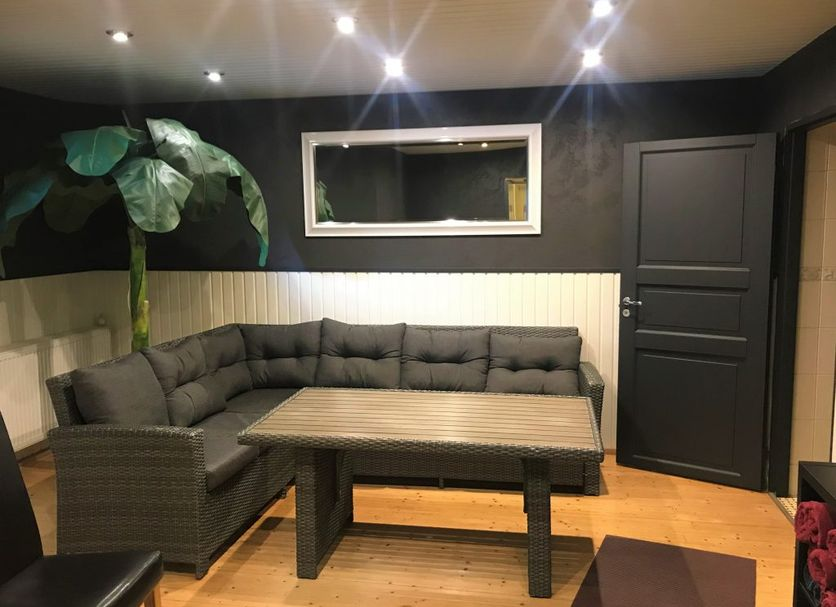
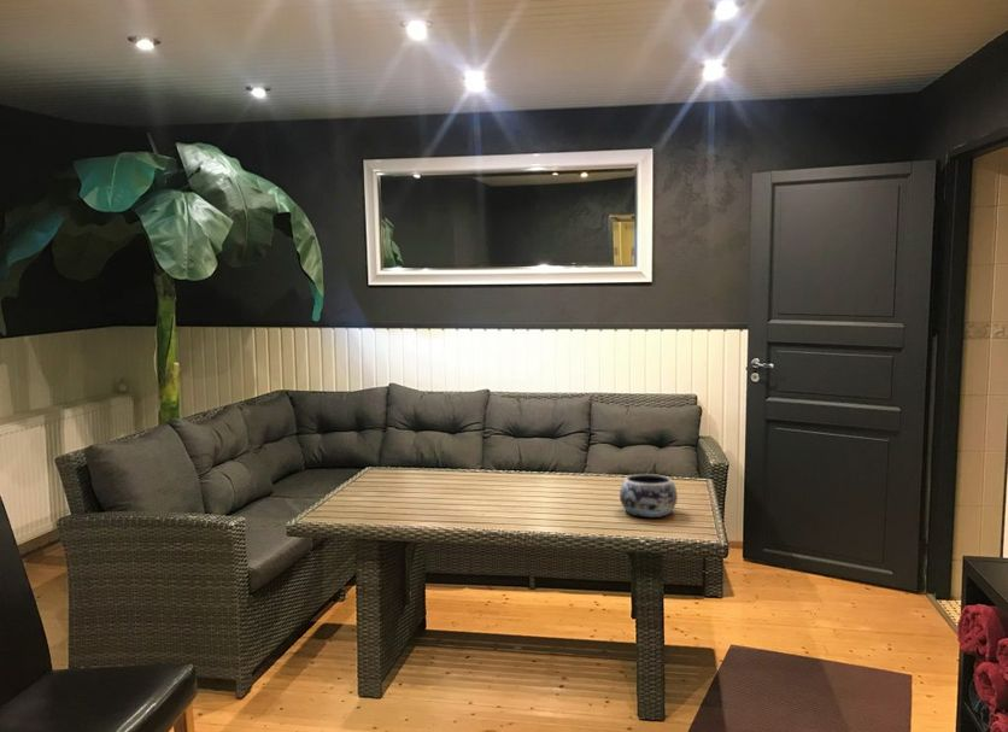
+ decorative bowl (647, 494)
